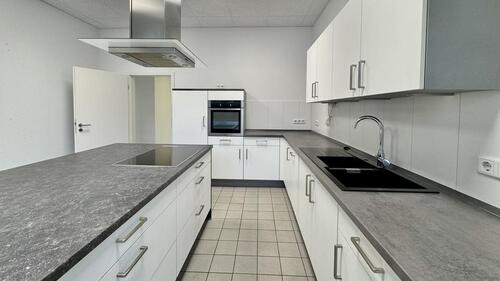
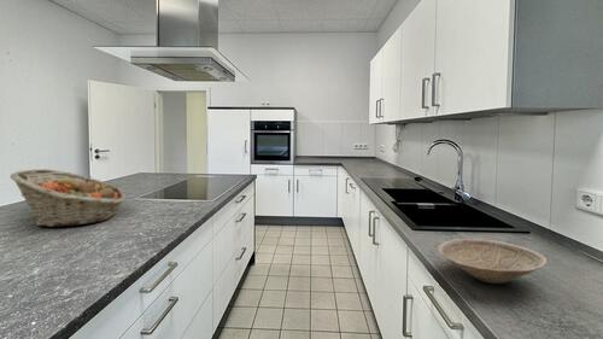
+ fruit basket (74, 194)
+ bowl (488, 264)
